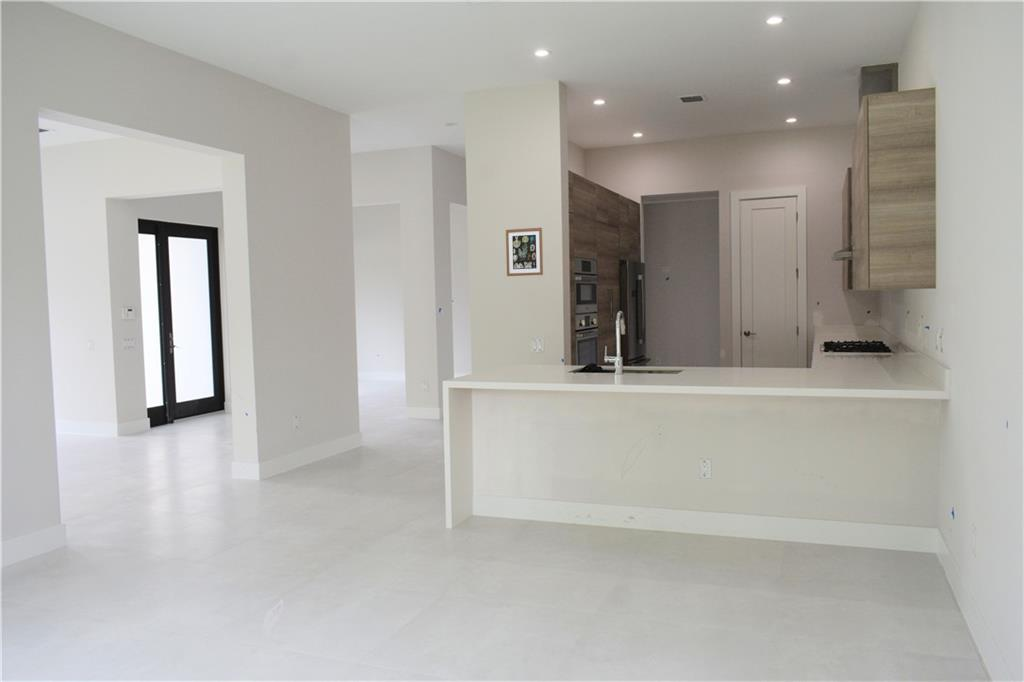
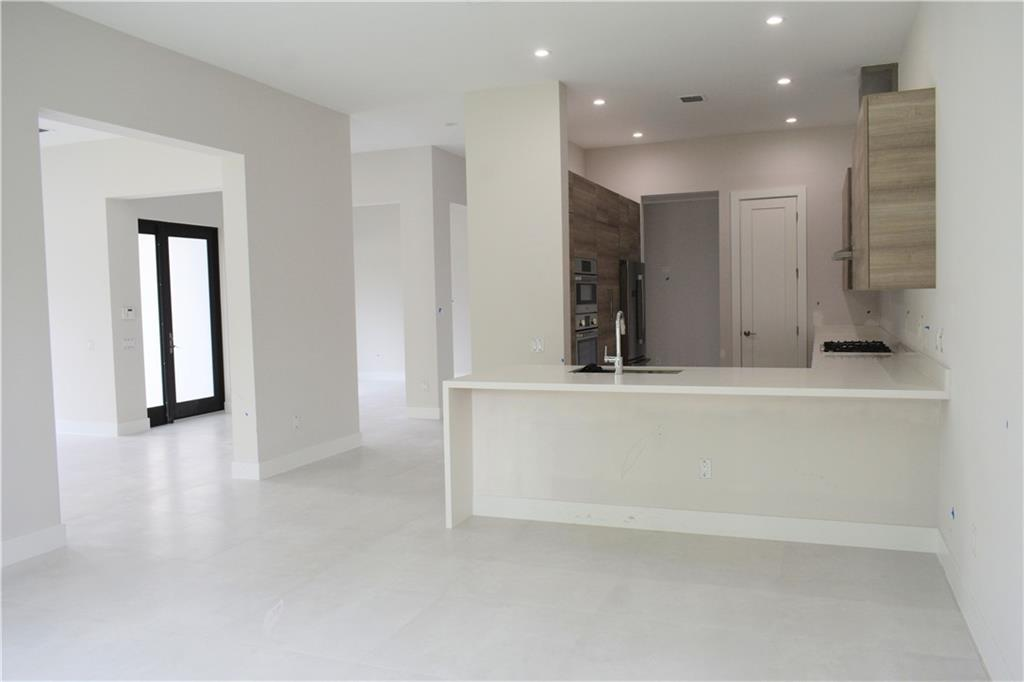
- wall art (524, 252)
